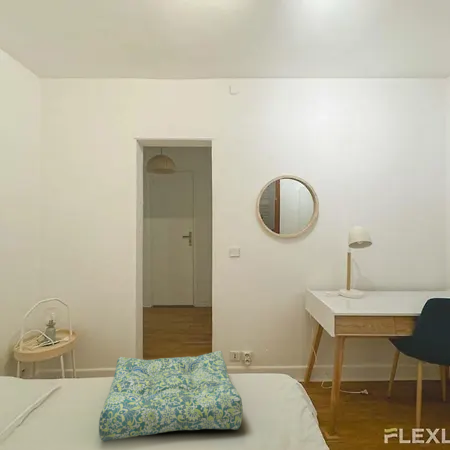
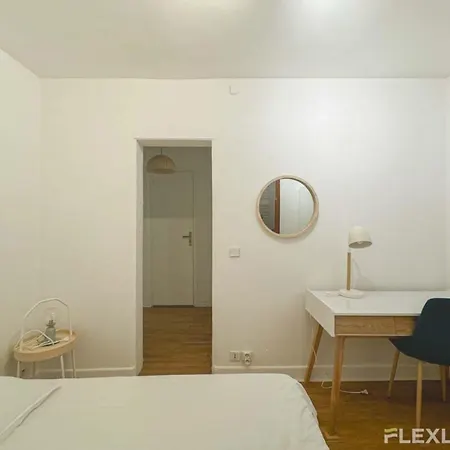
- seat cushion (172, 389)
